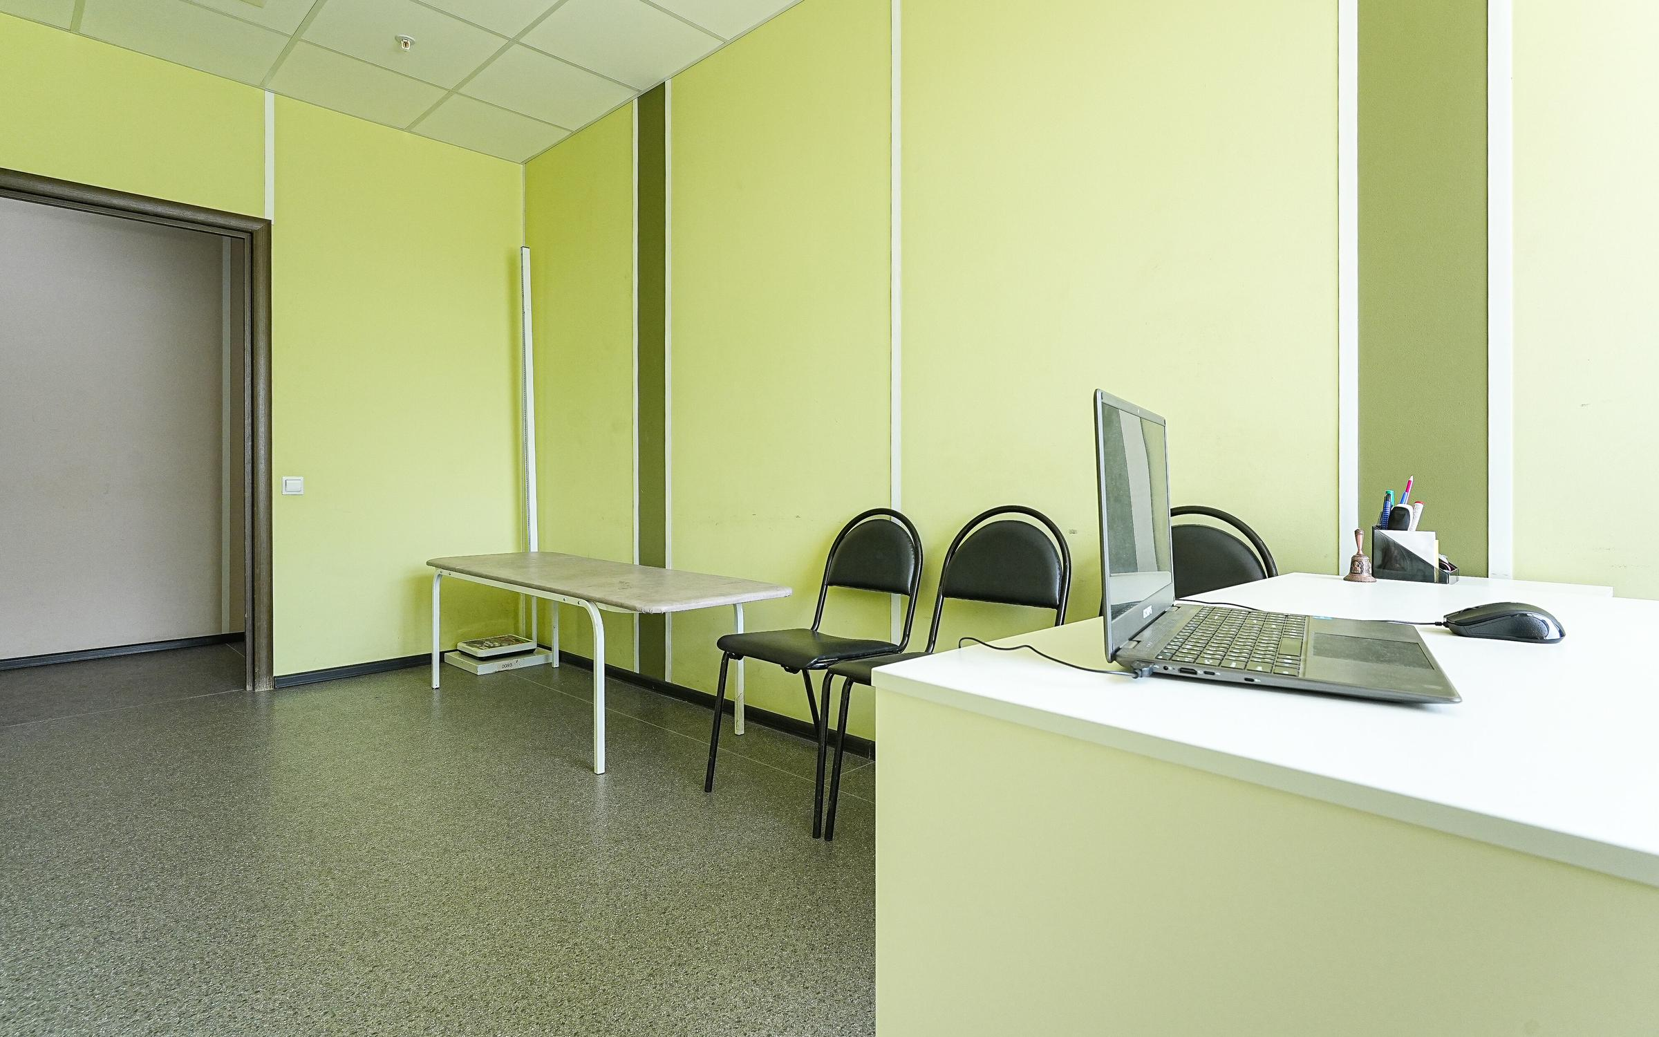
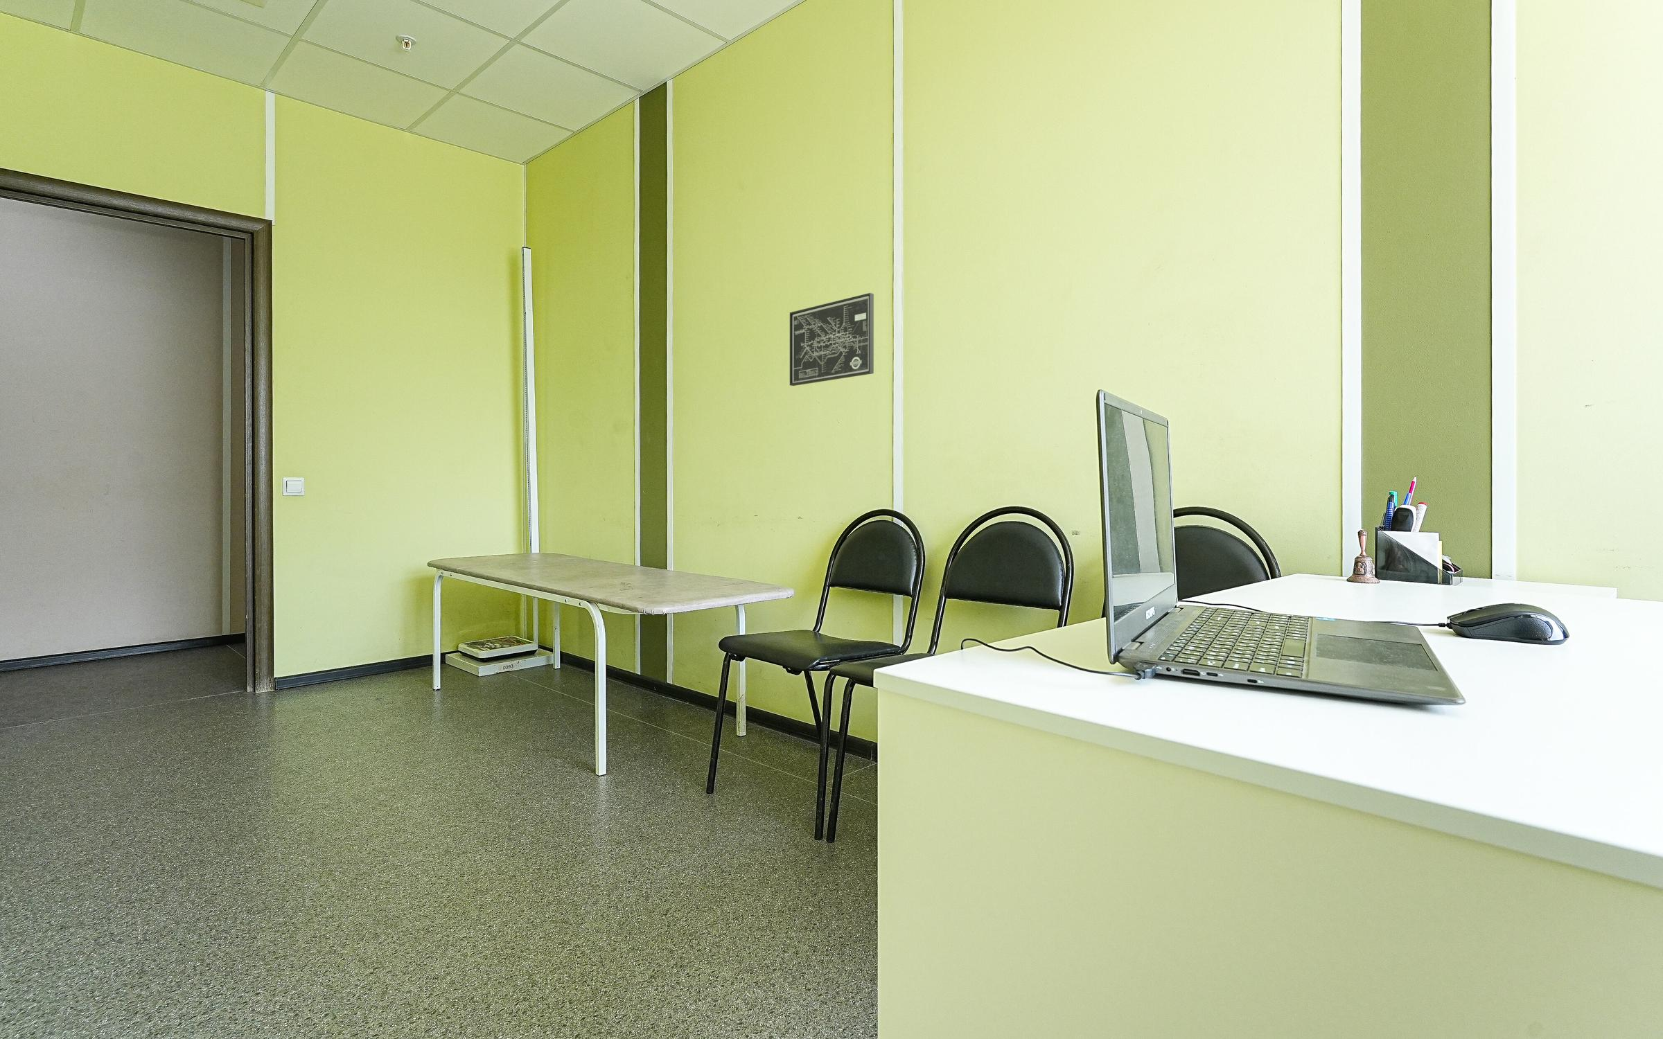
+ wall art (830, 341)
